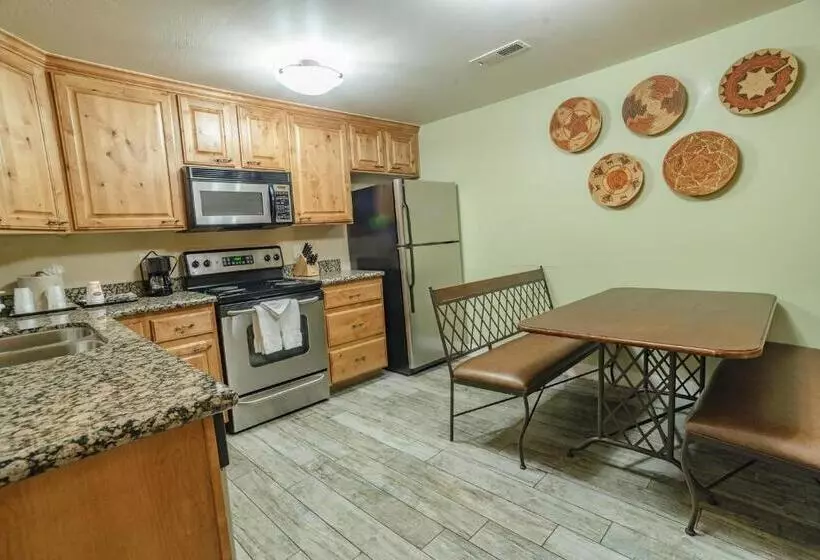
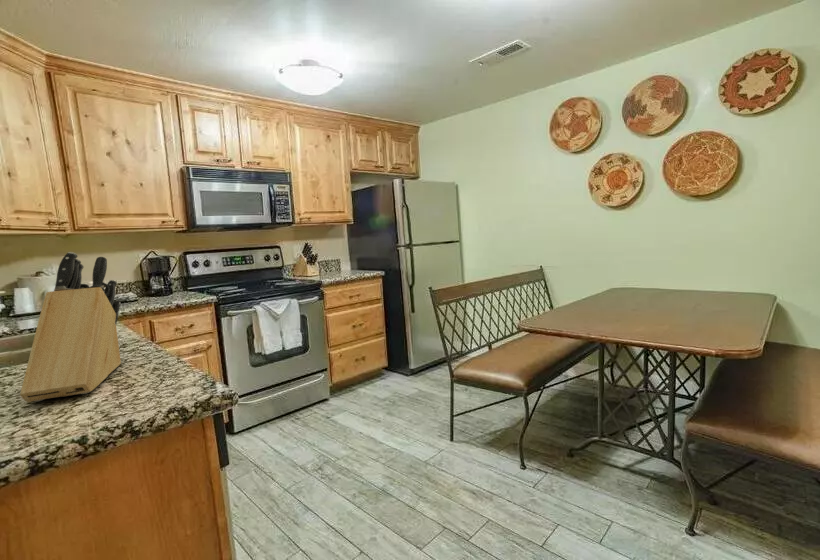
+ knife block (76, 315)
